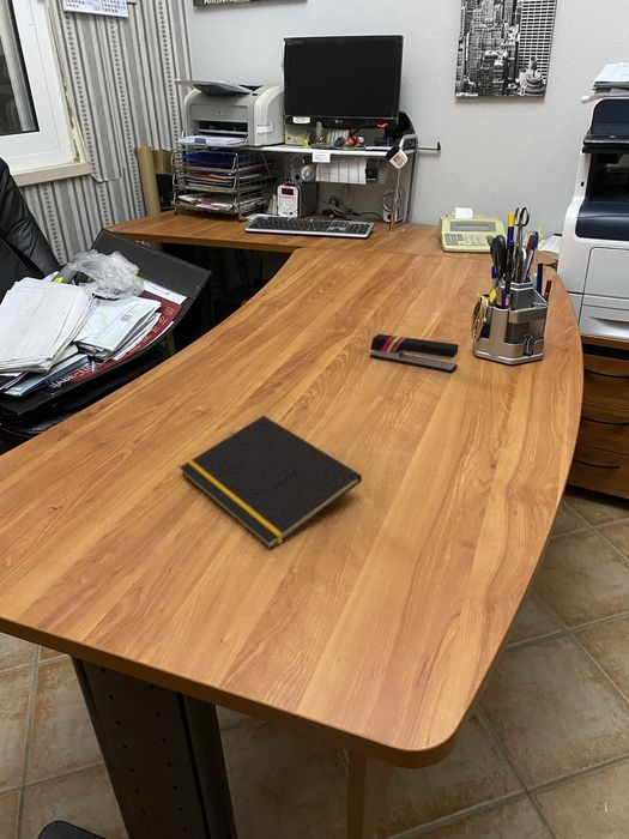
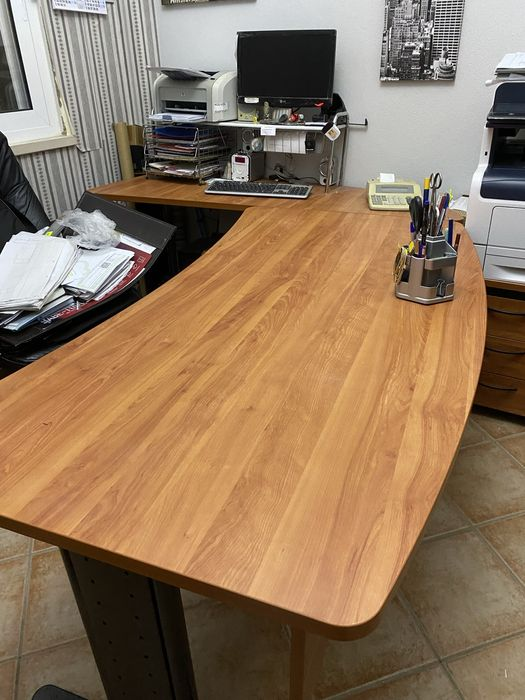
- notepad (266, 473)
- stapler (413, 350)
